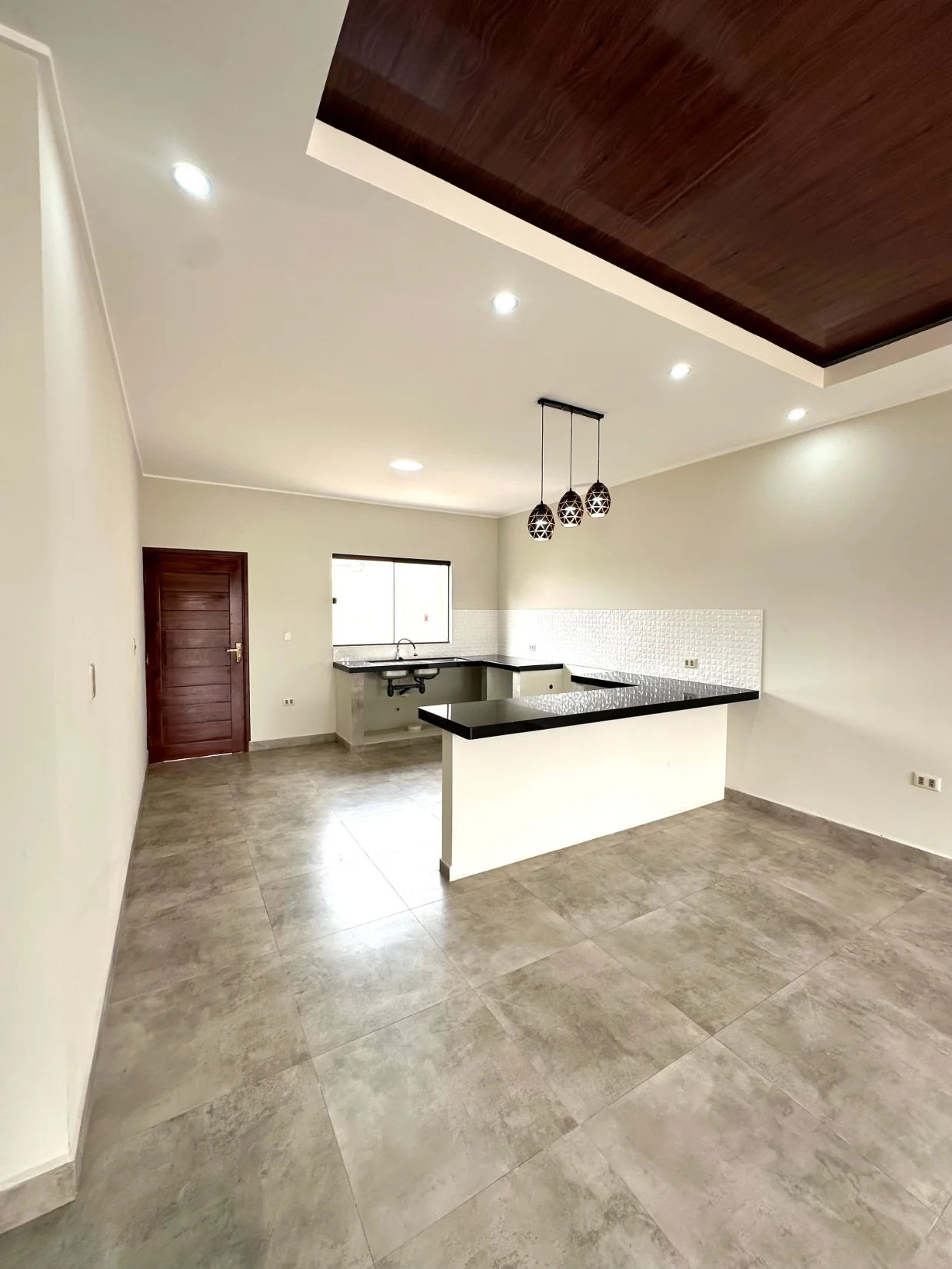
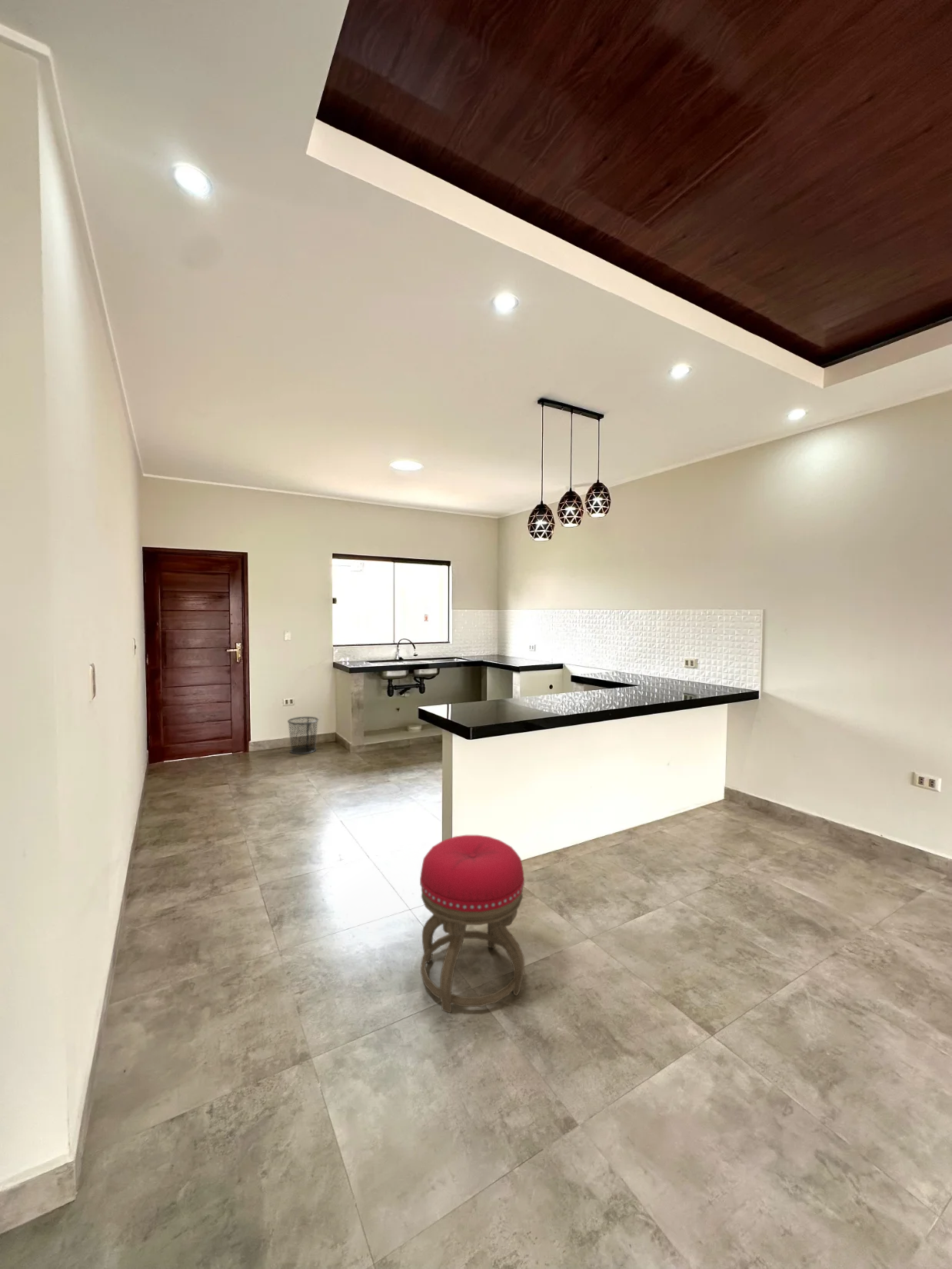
+ waste bin (303, 735)
+ stool (471, 914)
